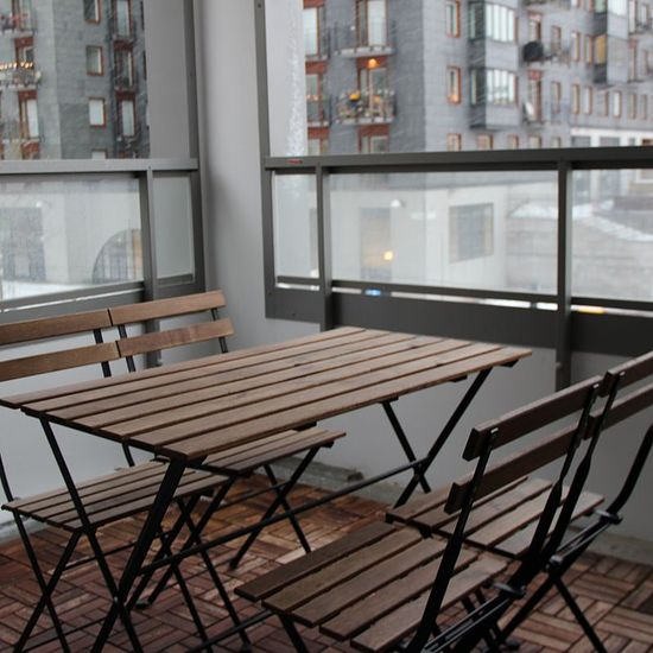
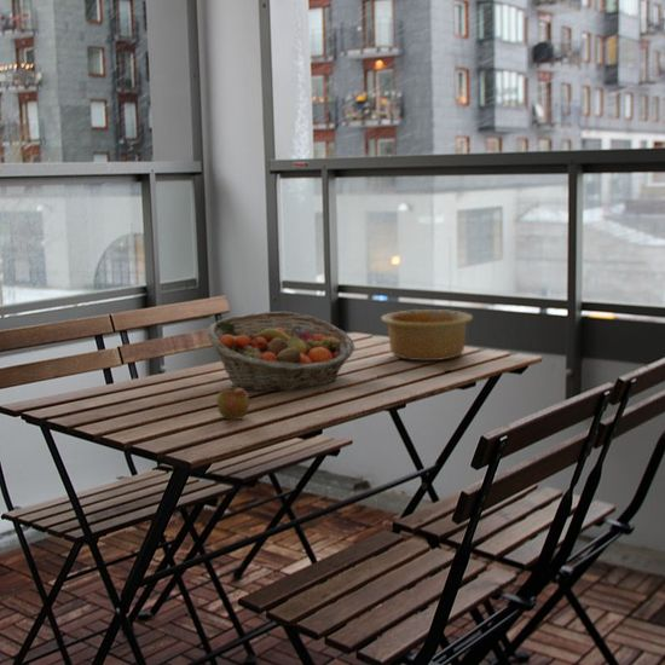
+ bowl (427, 335)
+ apple (232, 400)
+ fruit basket (281, 349)
